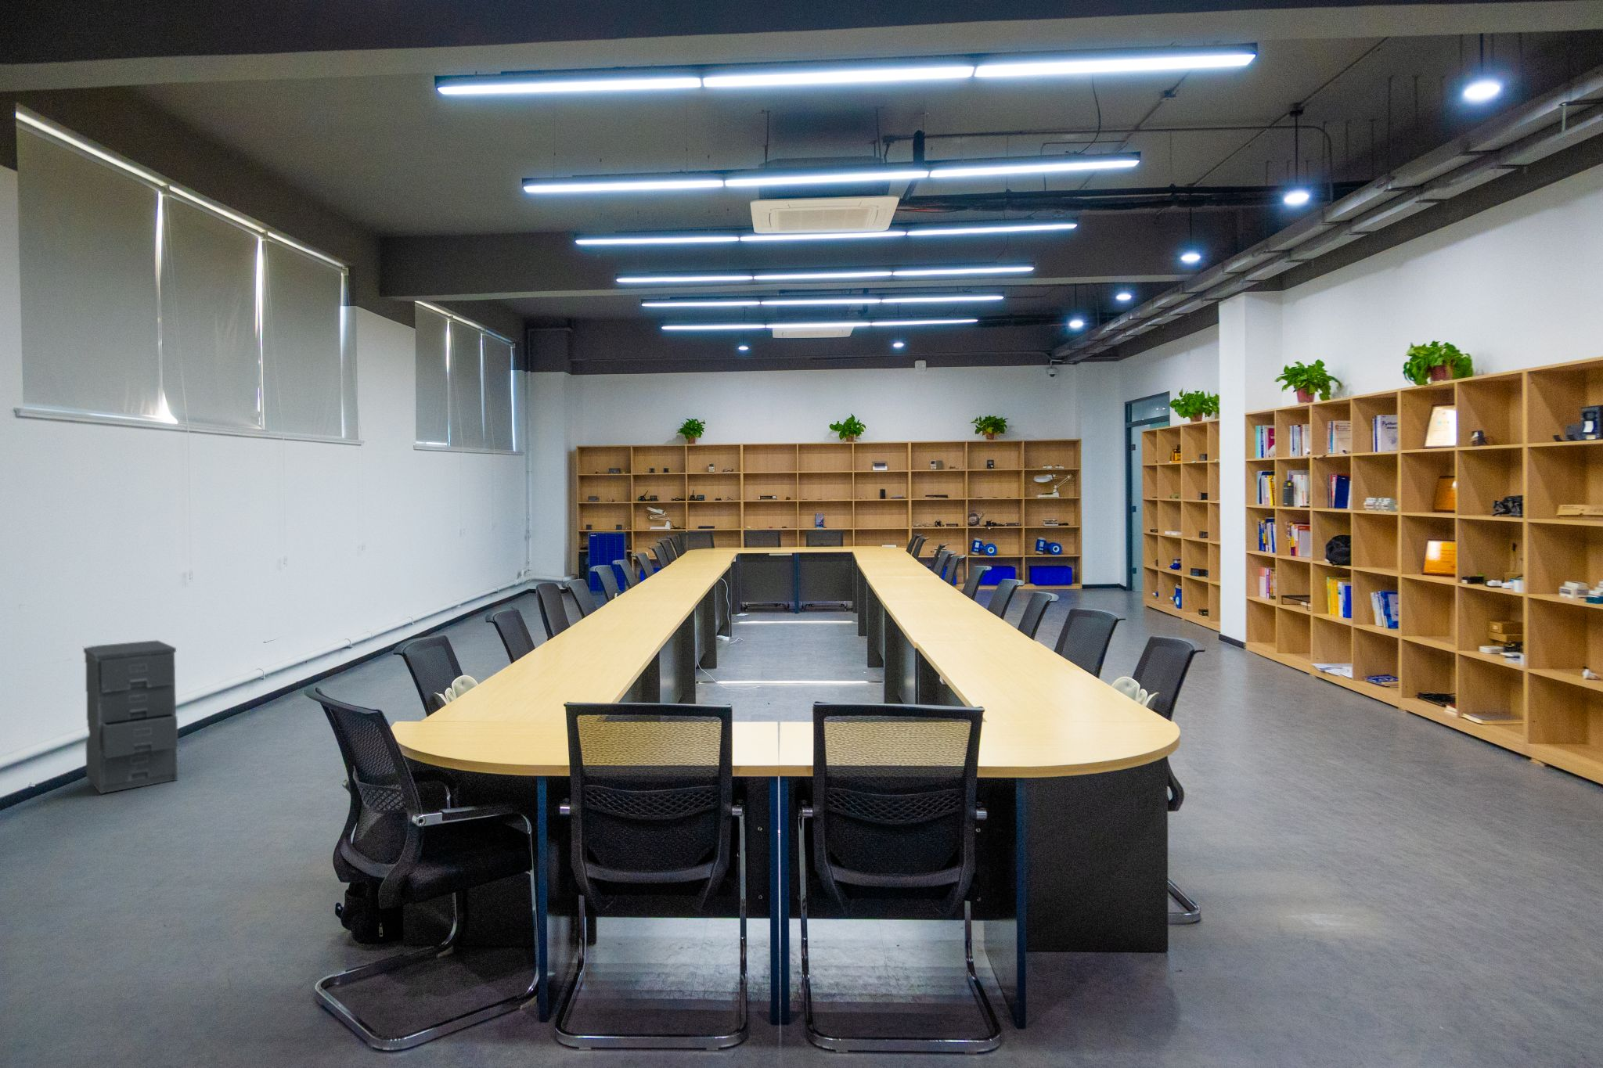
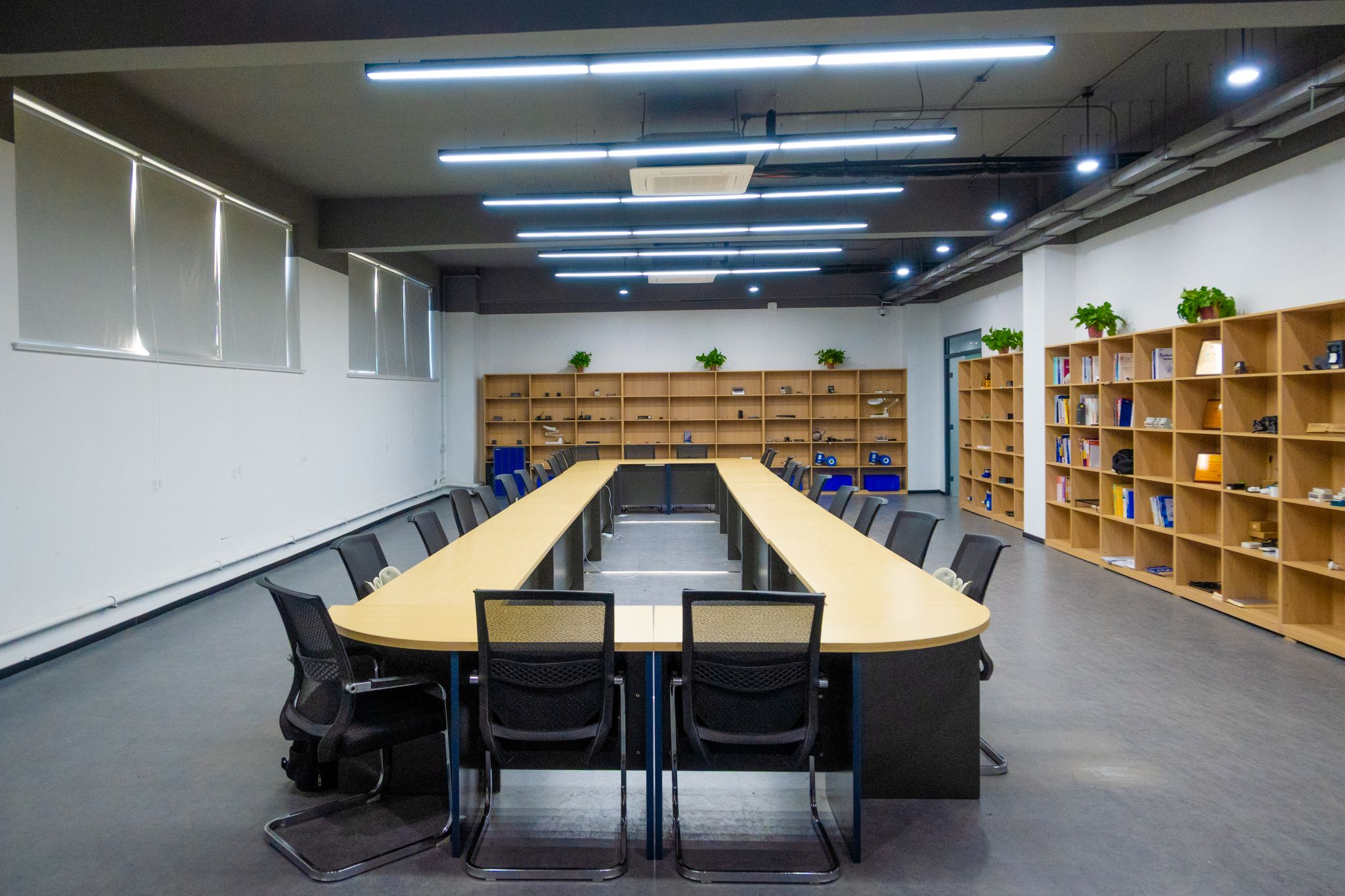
- filing cabinet (131, 714)
